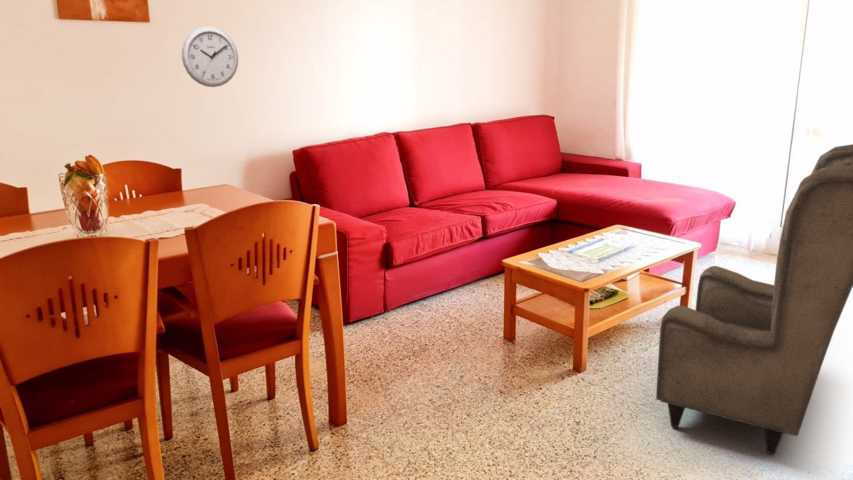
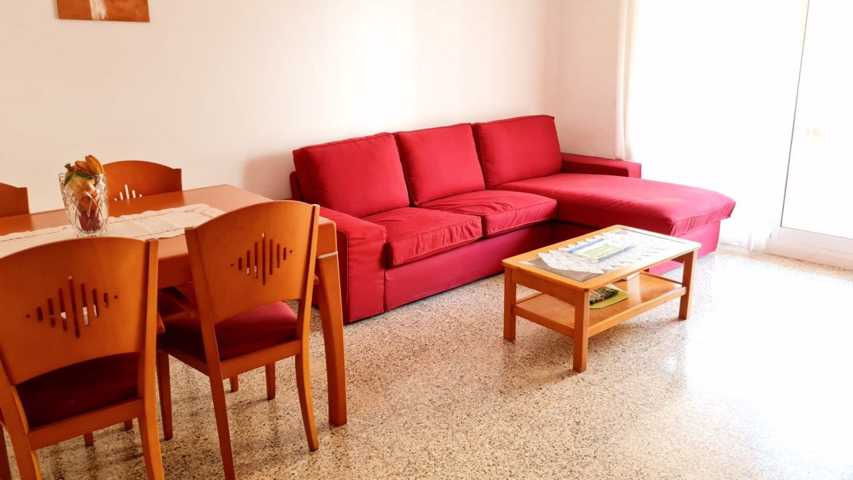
- wall clock (211, 57)
- armchair (770, 288)
